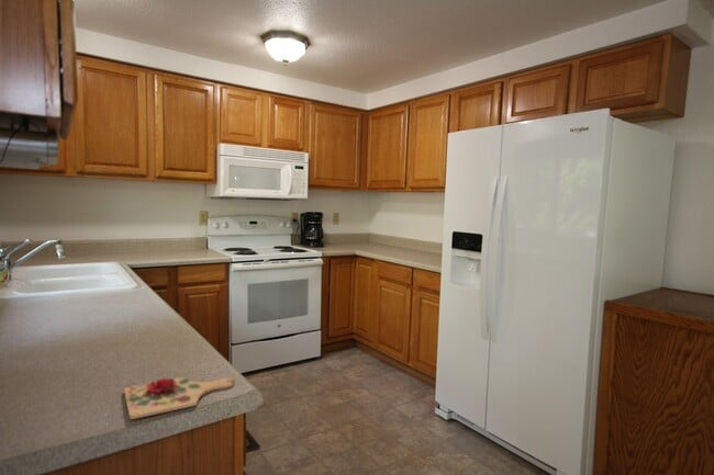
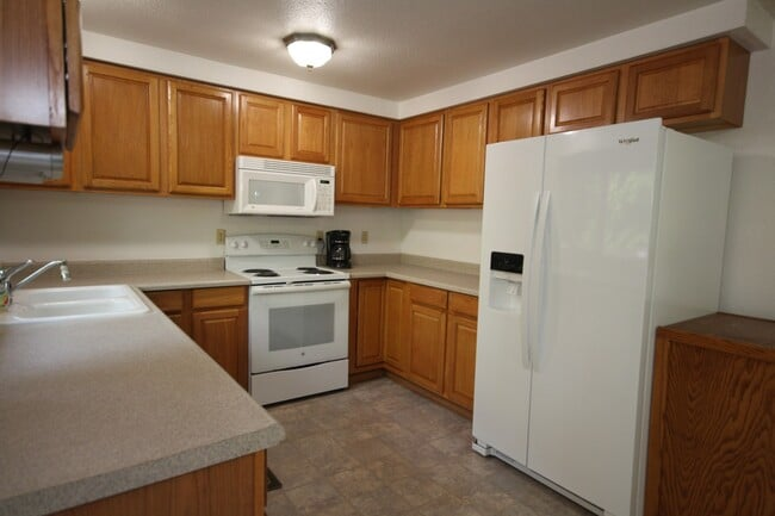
- cutting board (183, 386)
